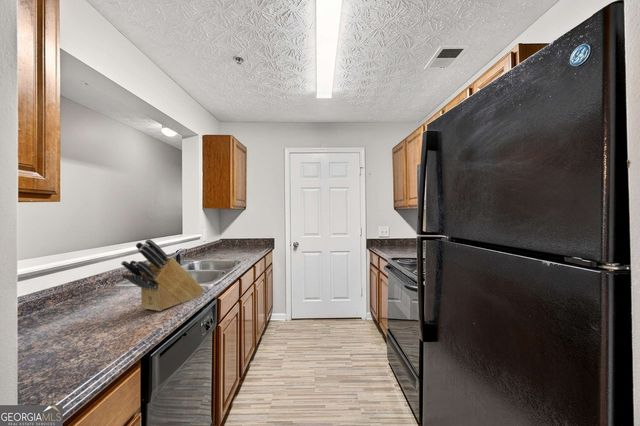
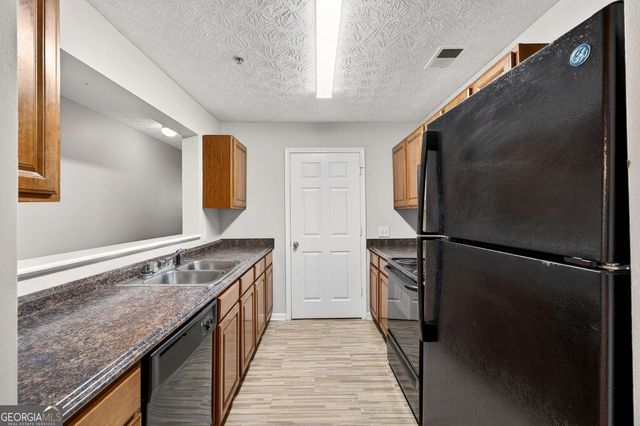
- knife block (166, 270)
